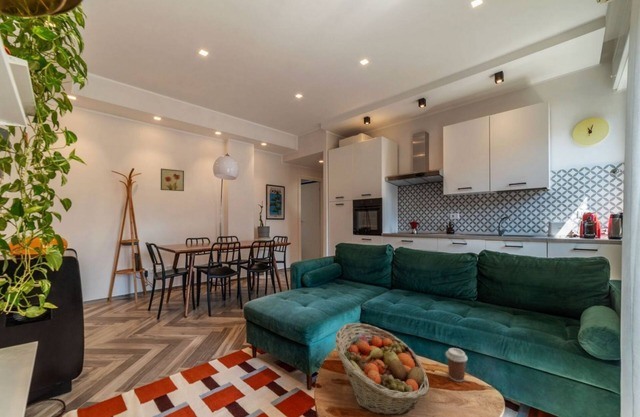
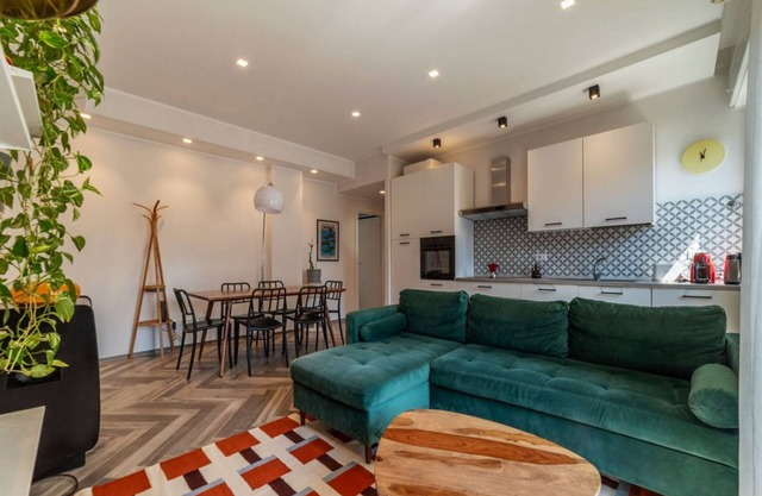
- fruit basket (379, 362)
- coffee cup (456, 364)
- wall art (172, 180)
